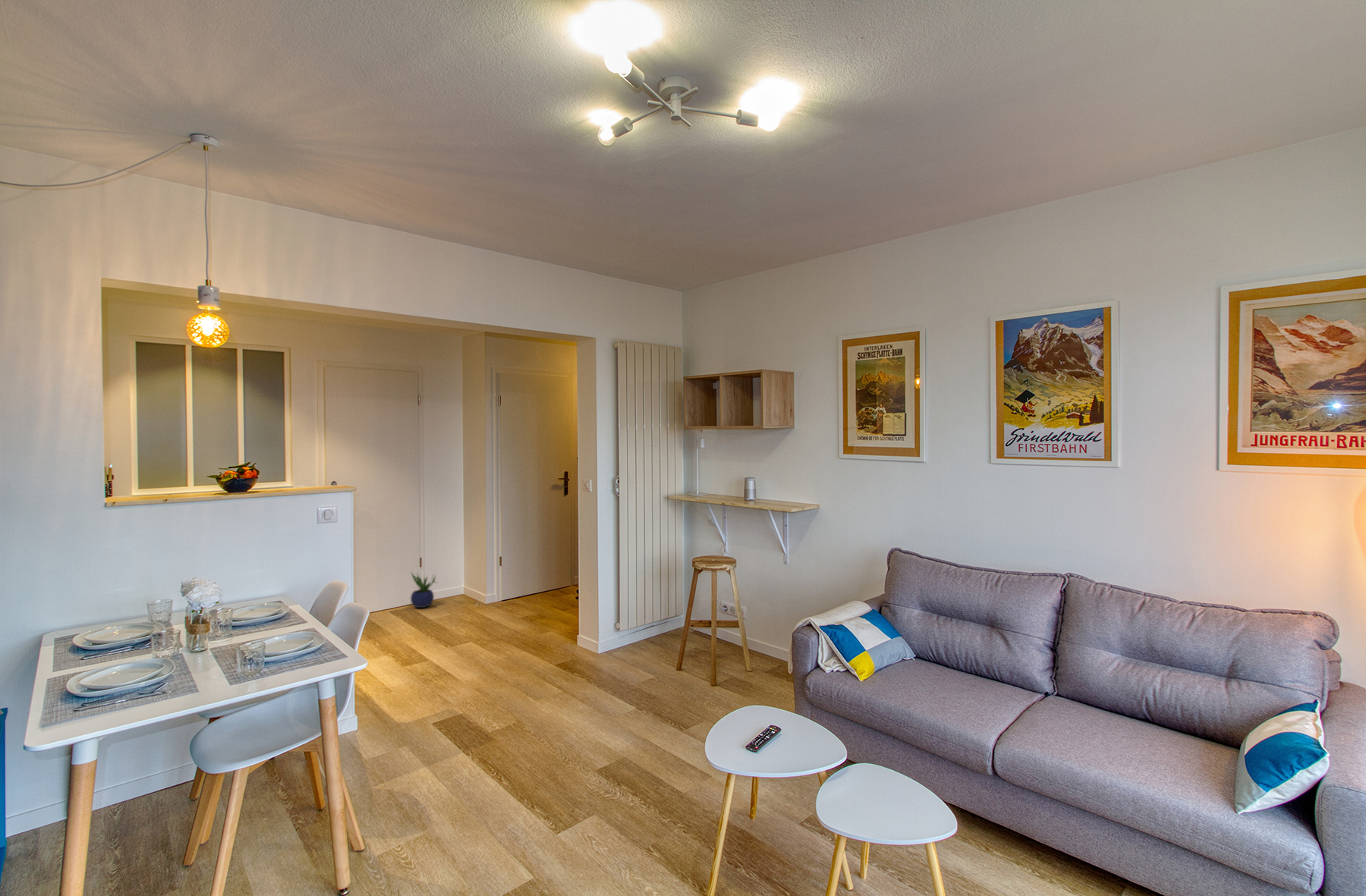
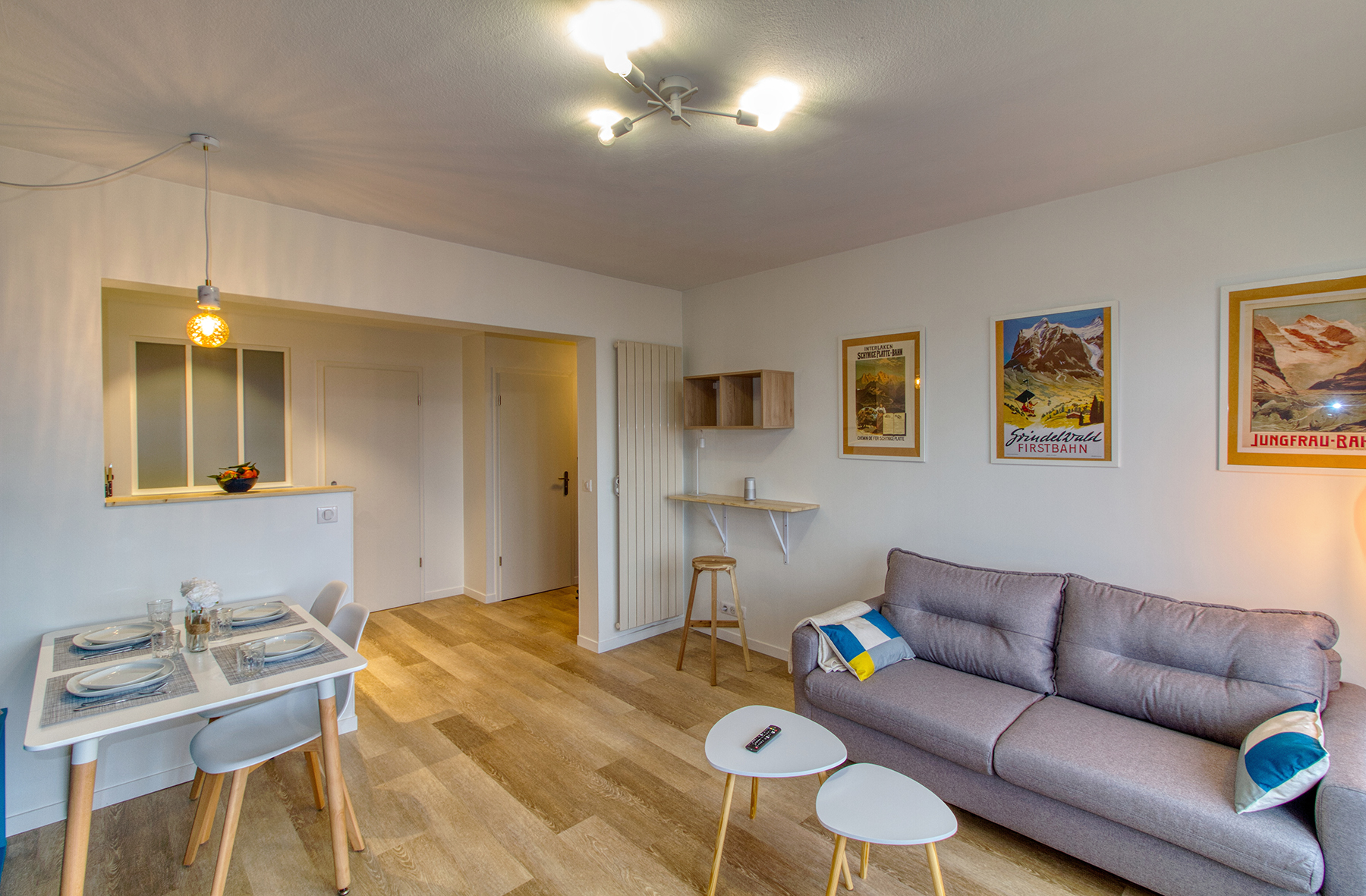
- potted plant (423, 588)
